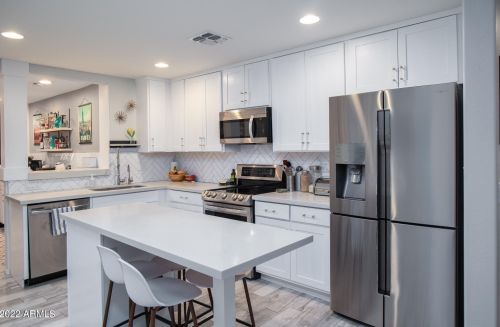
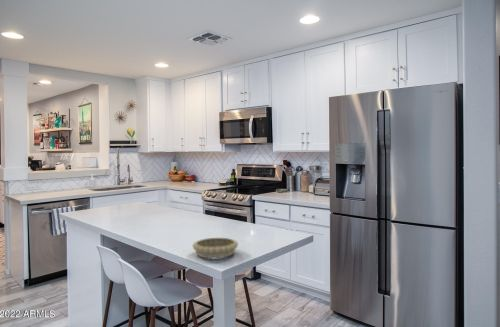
+ decorative bowl (215, 247)
